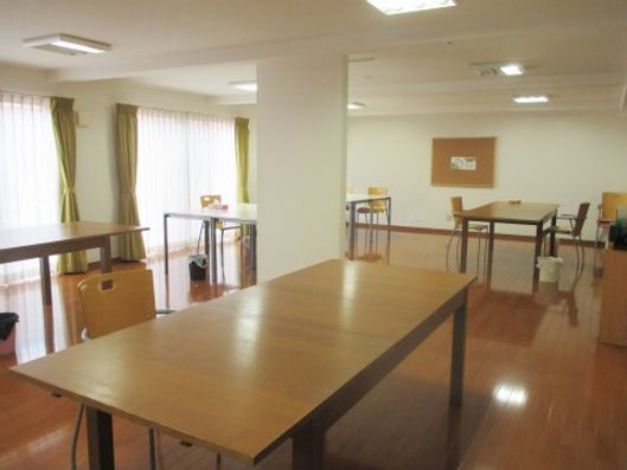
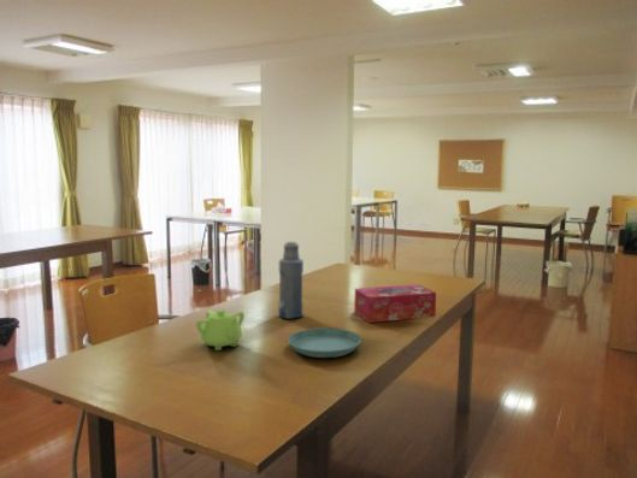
+ tissue box (394, 302)
+ teapot (222, 327)
+ saucer (324, 343)
+ bottle (290, 278)
